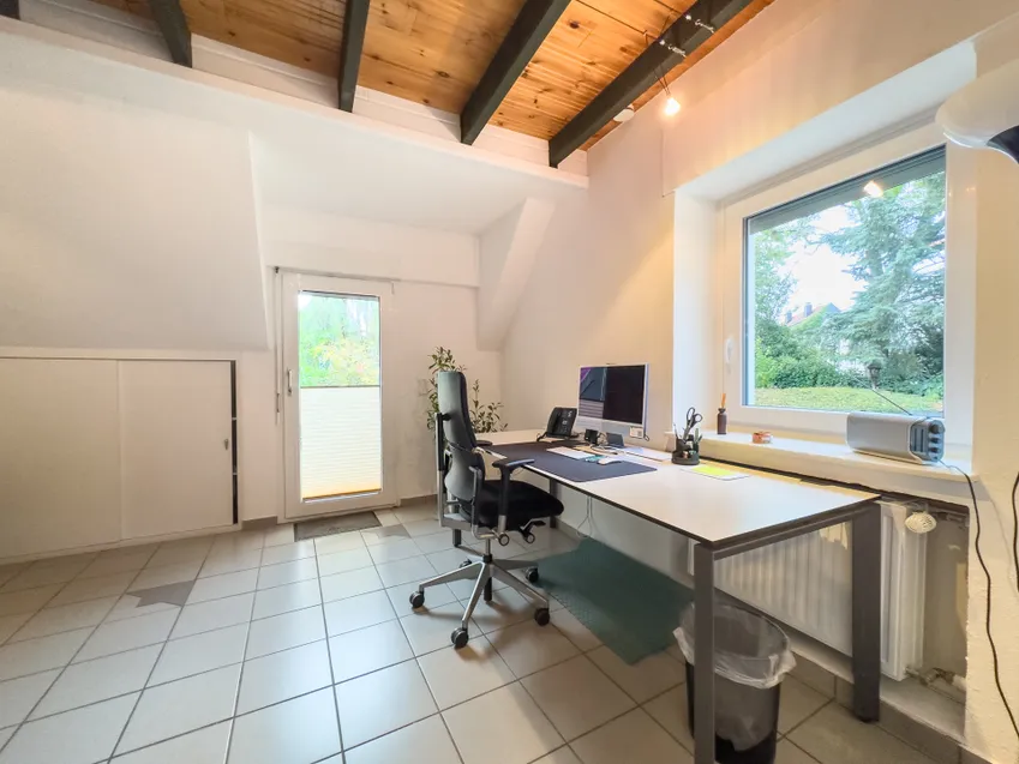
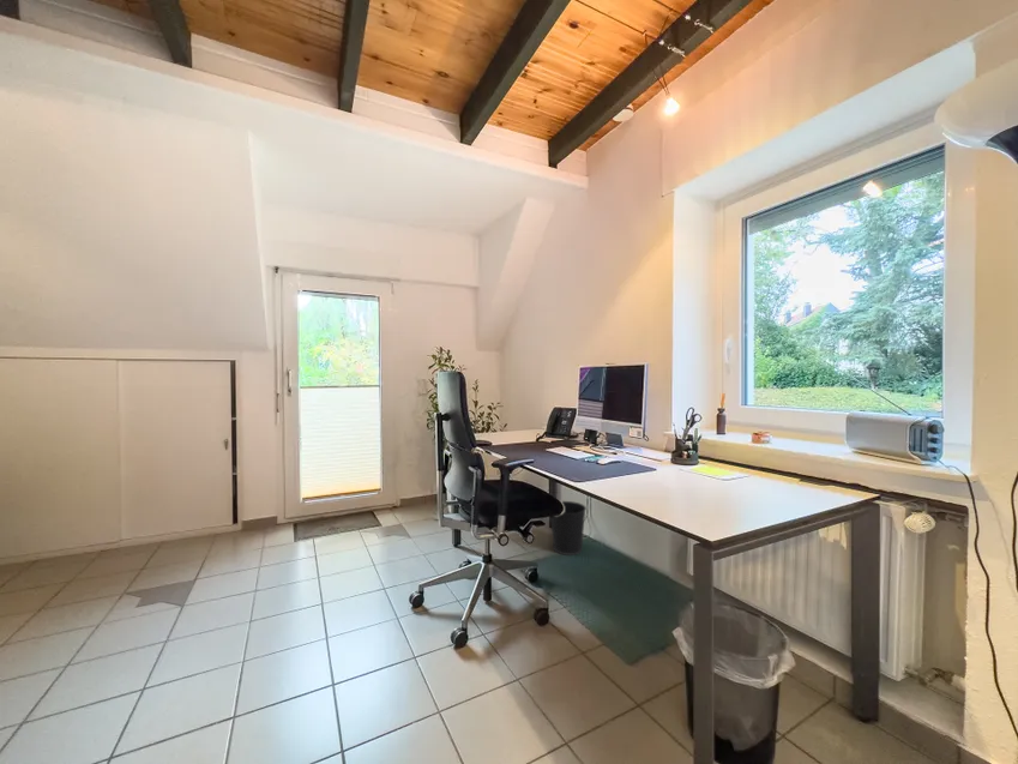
+ wastebasket (567, 528)
